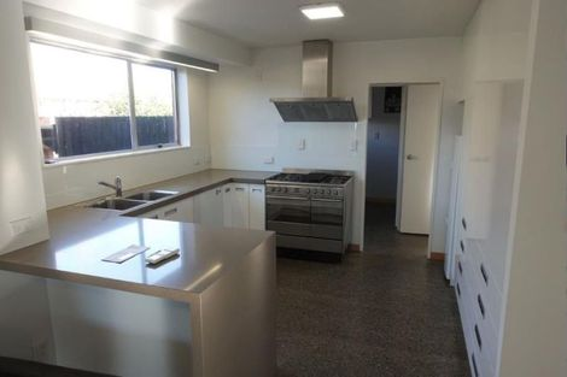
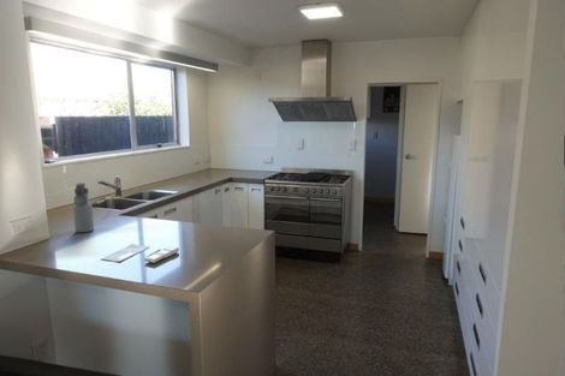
+ water bottle (82, 207)
